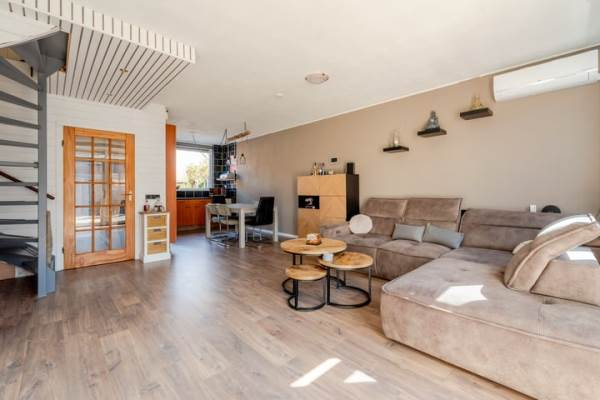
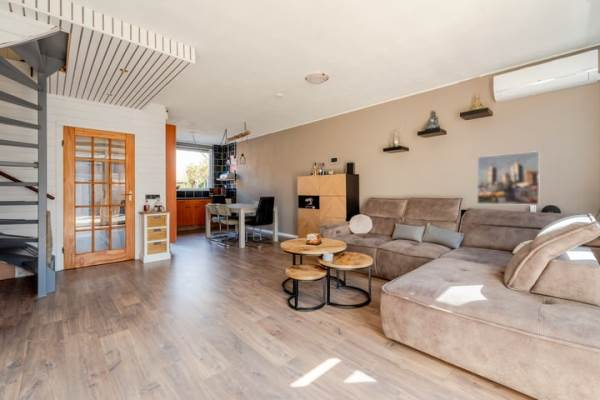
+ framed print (506, 179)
